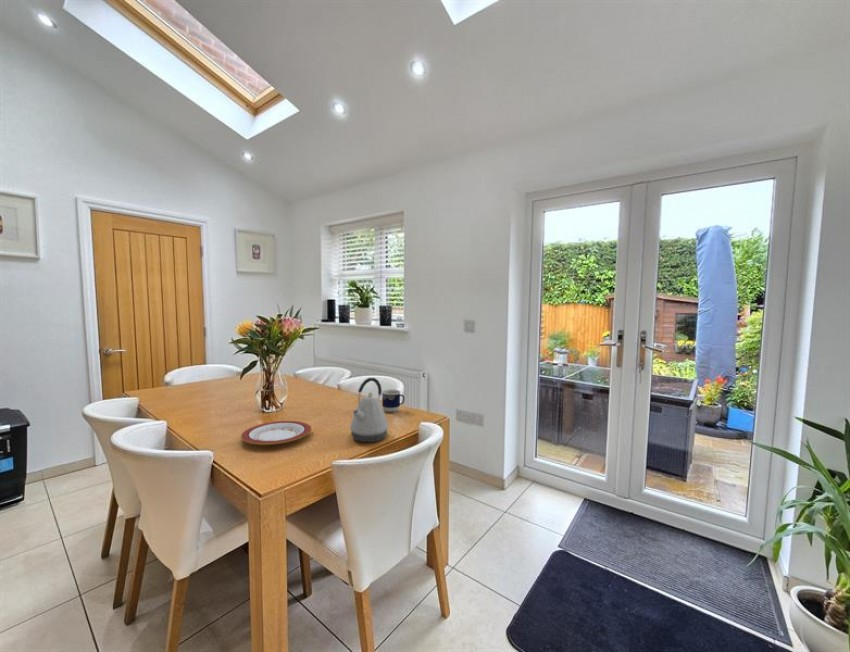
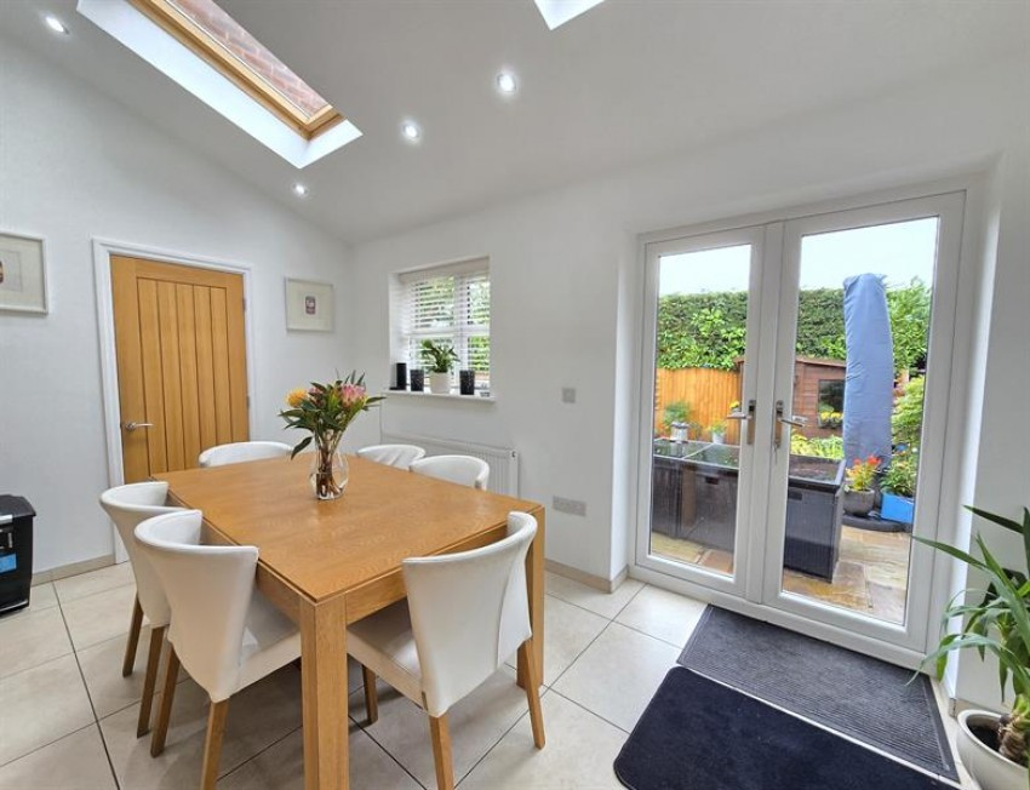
- plate (277, 433)
- cup (393, 401)
- kettle (368, 407)
